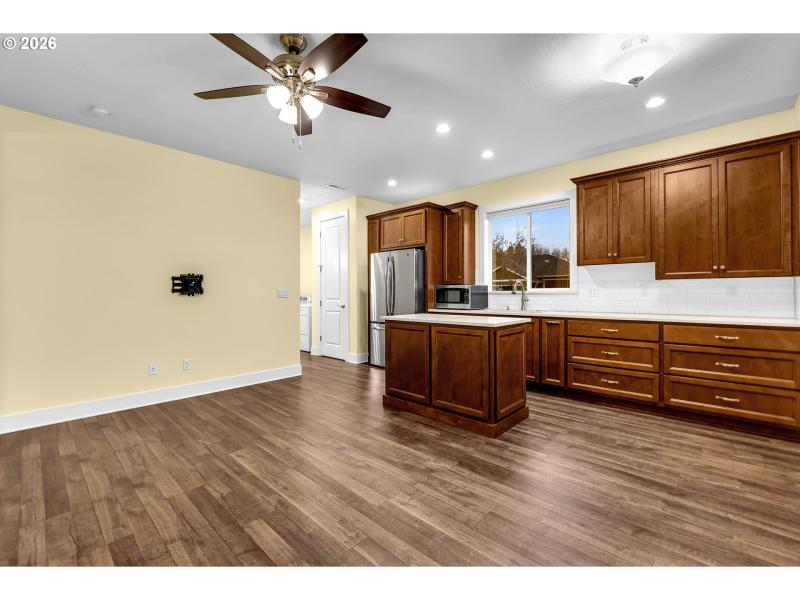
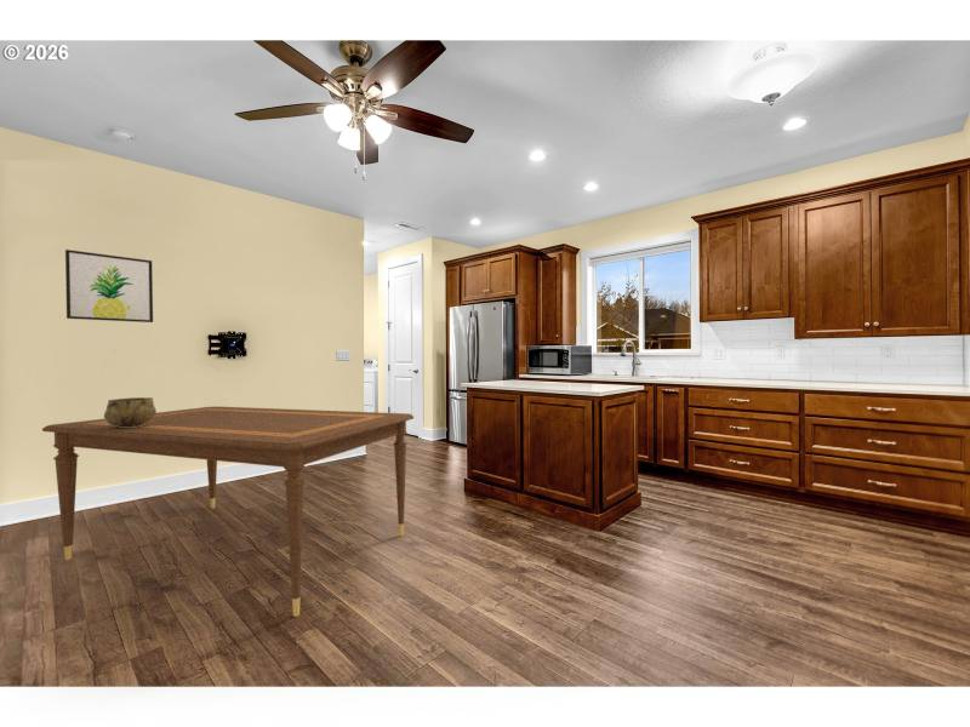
+ dining table (246, 463)
+ wall art (112, 287)
+ decorative bowl (131, 412)
